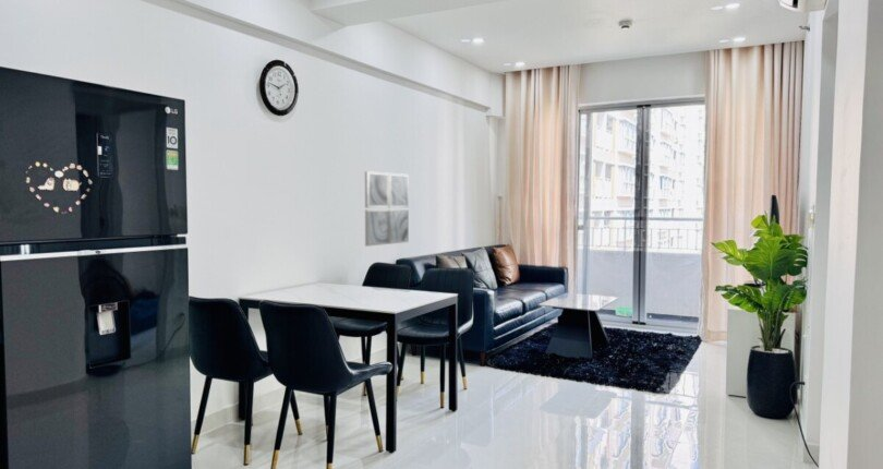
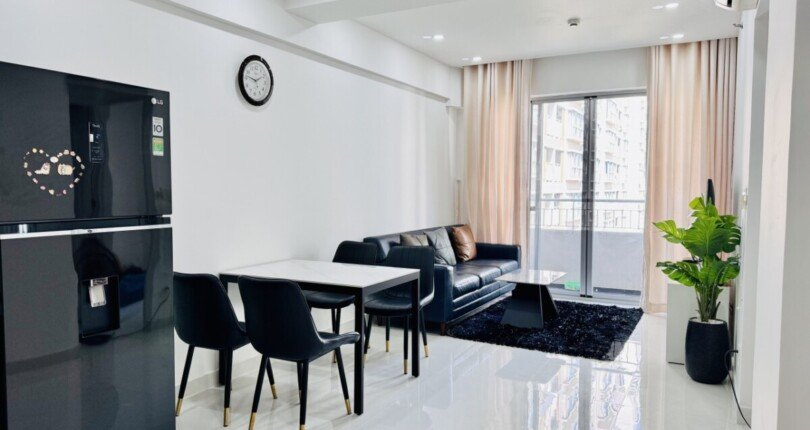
- wall art (387, 209)
